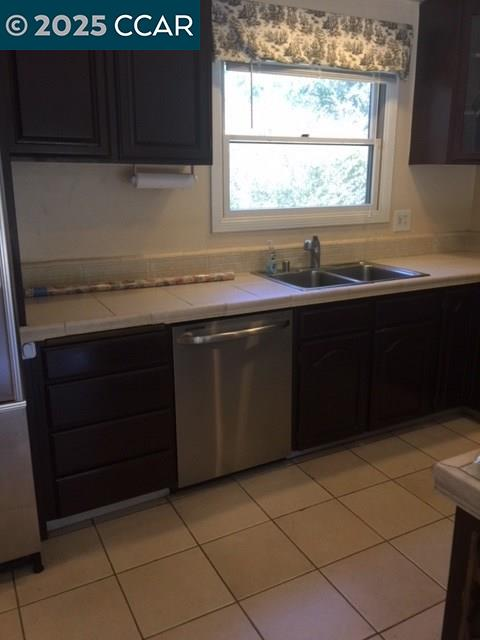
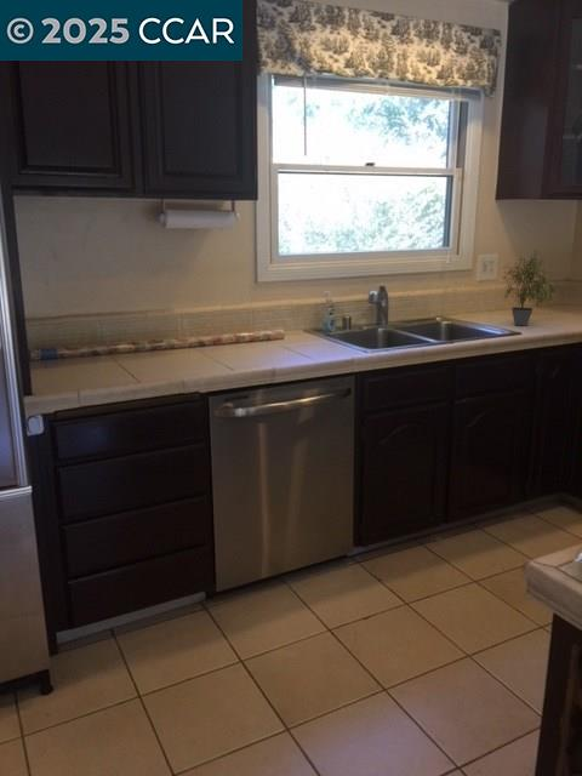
+ potted plant (527, 286)
